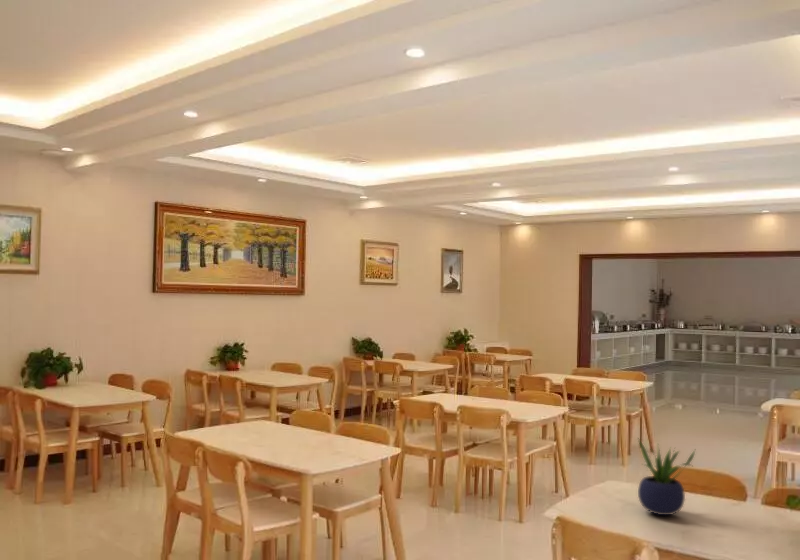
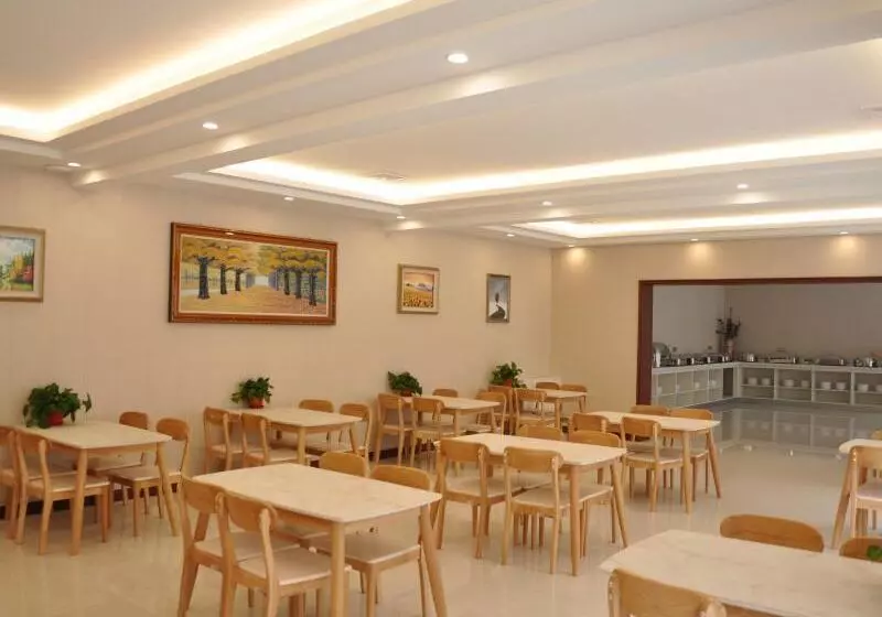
- potted plant (661, 475)
